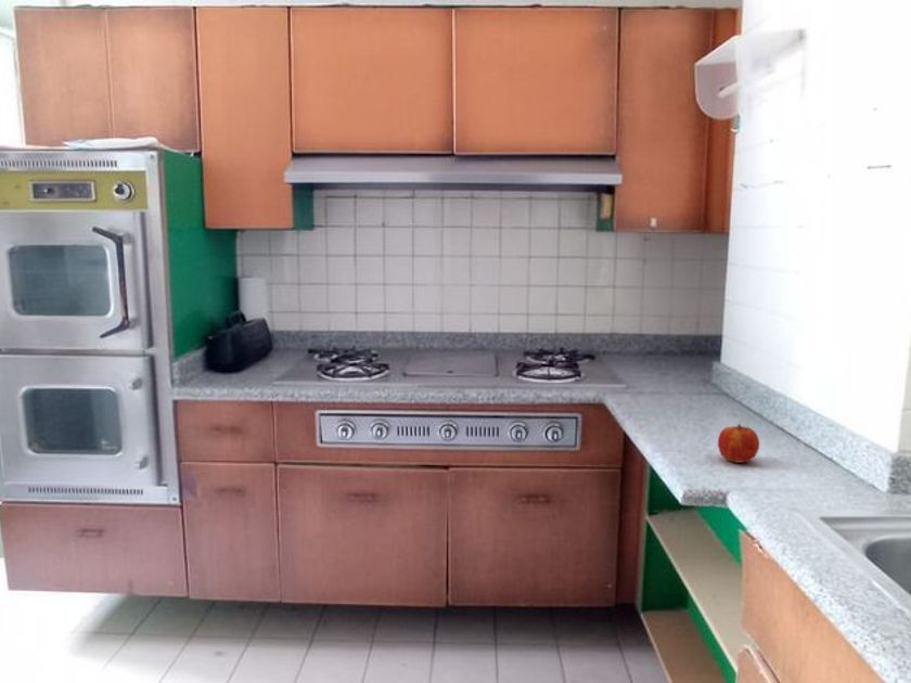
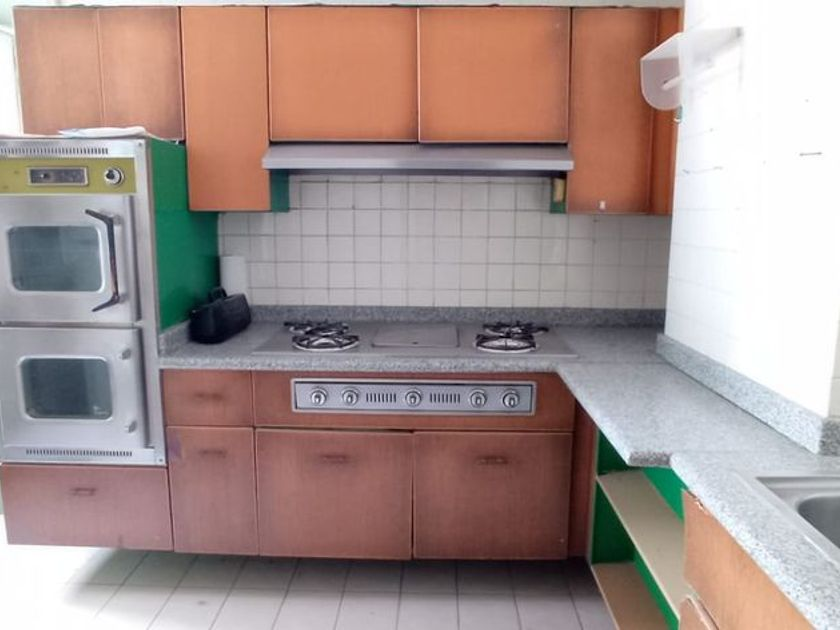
- fruit (737, 441)
